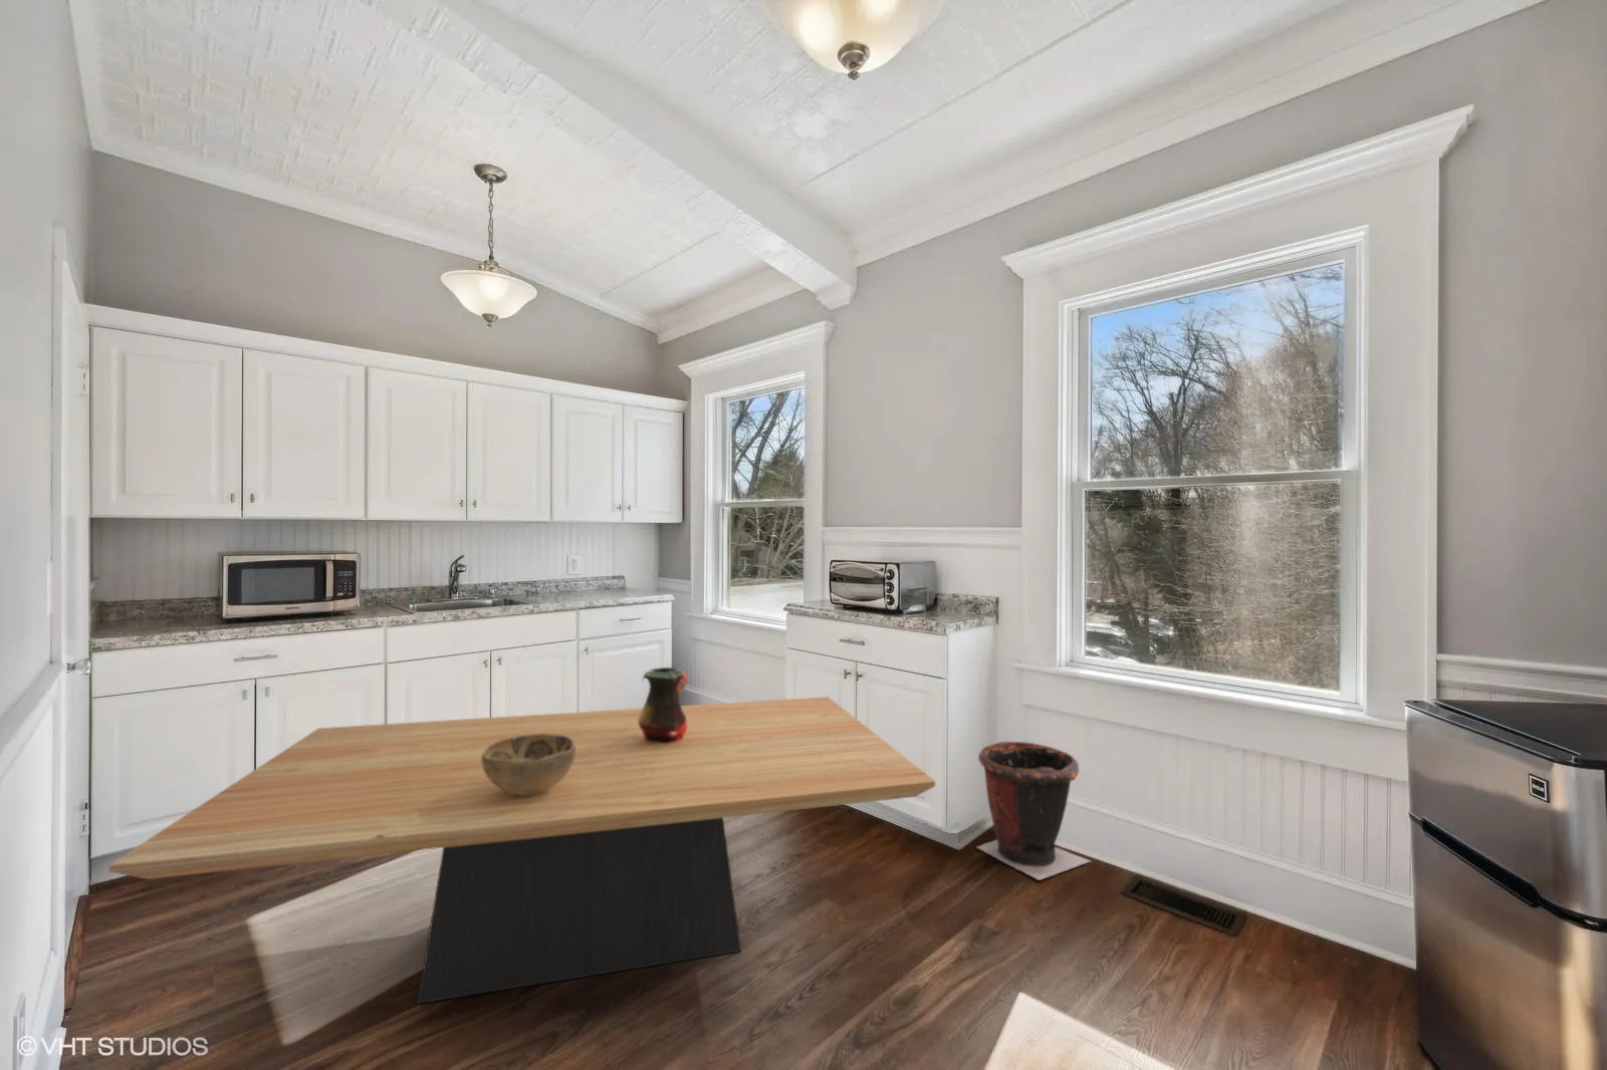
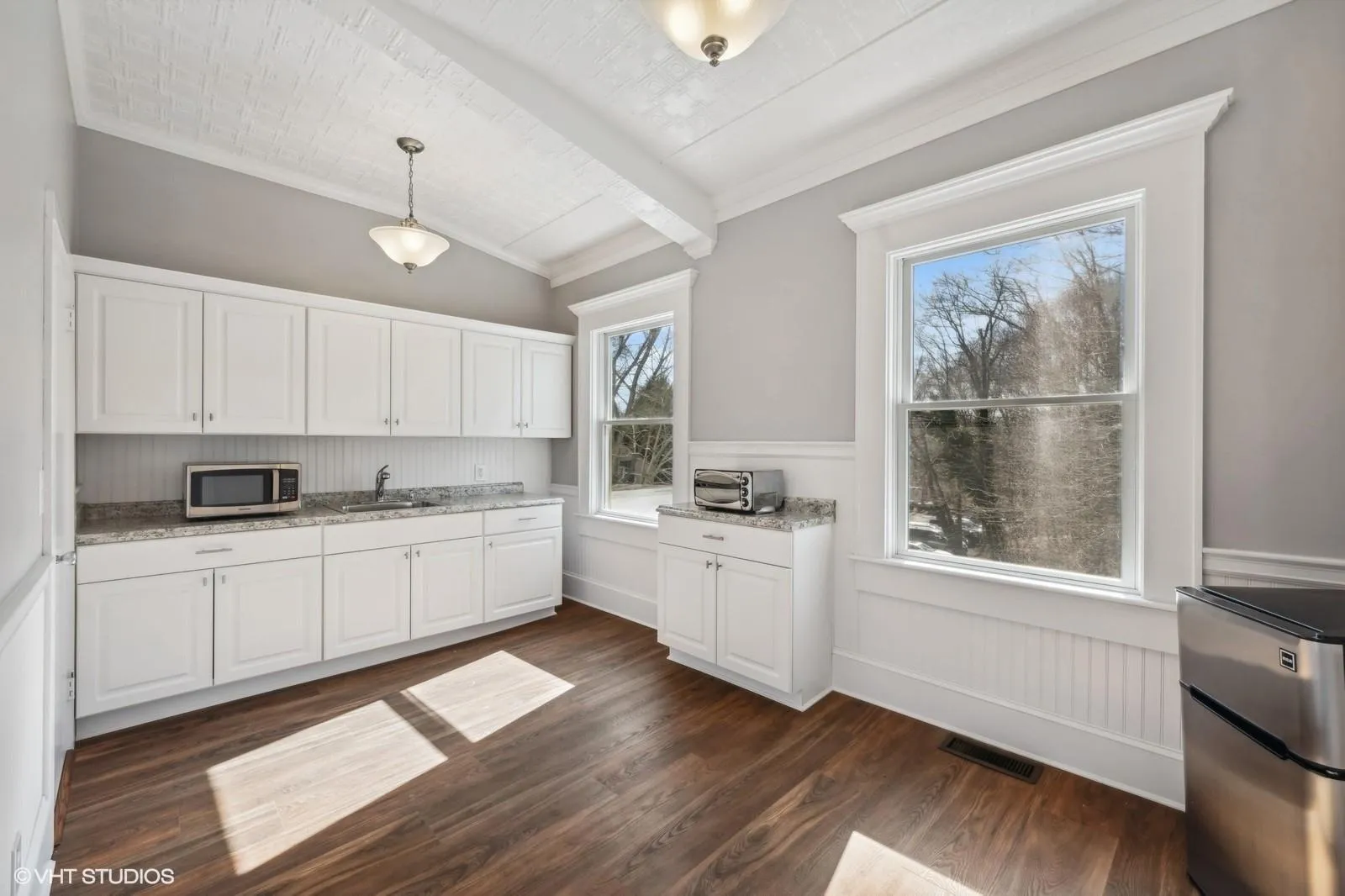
- dining table (593, 841)
- waste bin (1026, 801)
- decorative bowl (528, 767)
- vase (660, 702)
